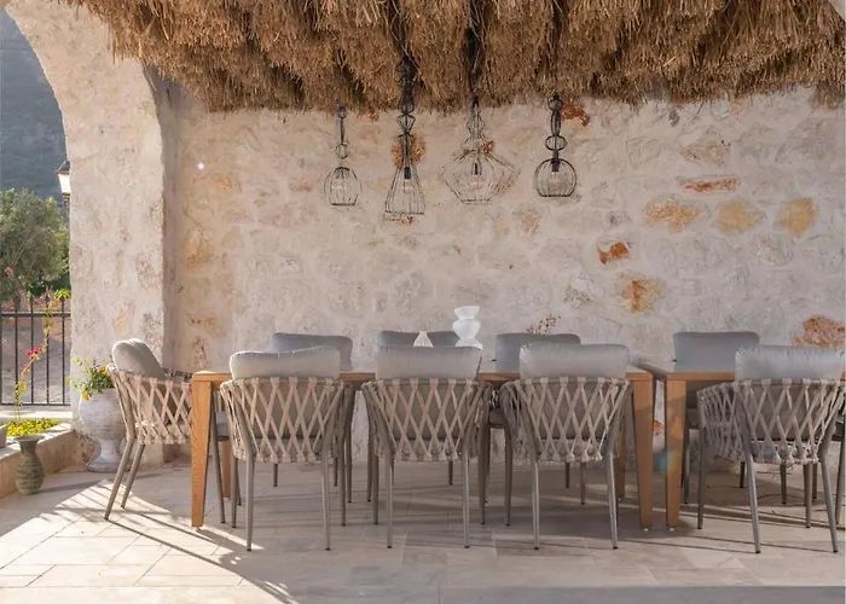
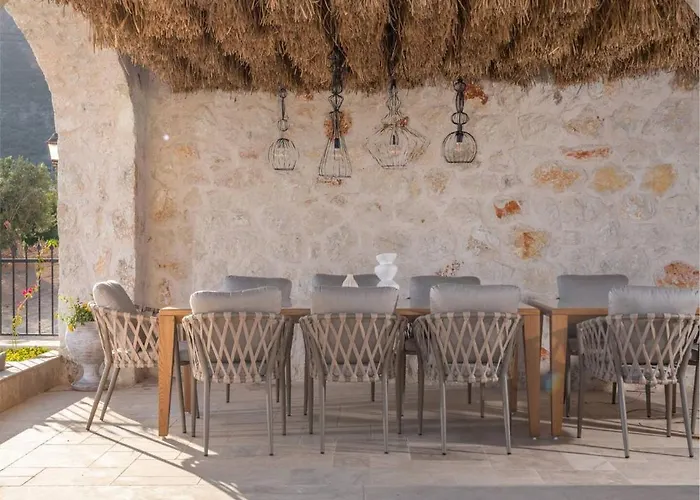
- ceramic jug (29, 464)
